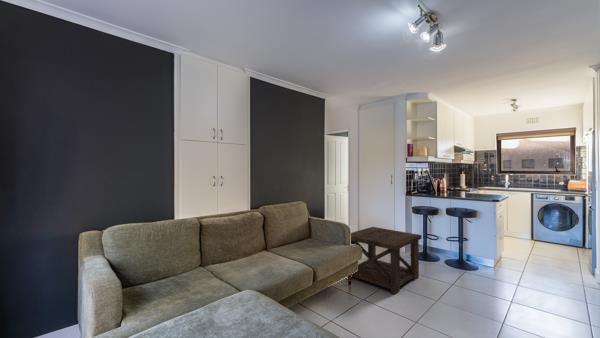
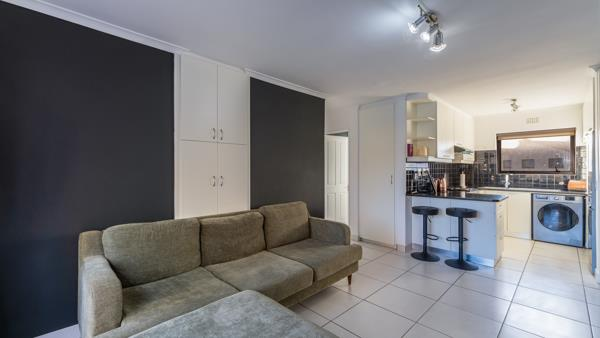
- side table (382, 256)
